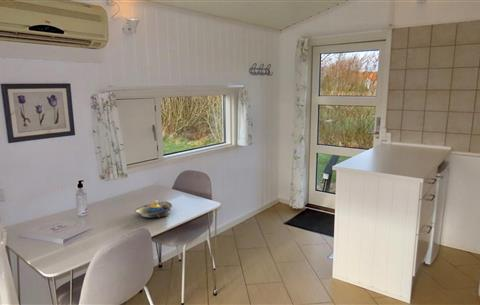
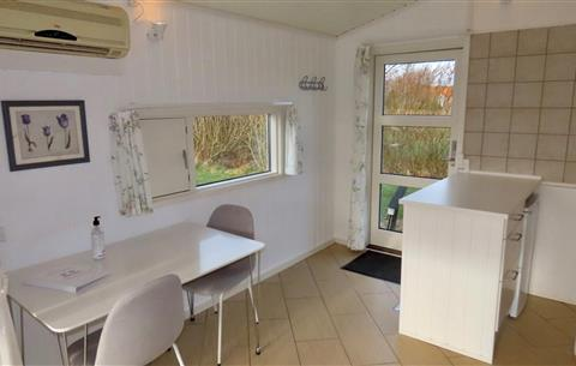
- decorative bowl (158, 205)
